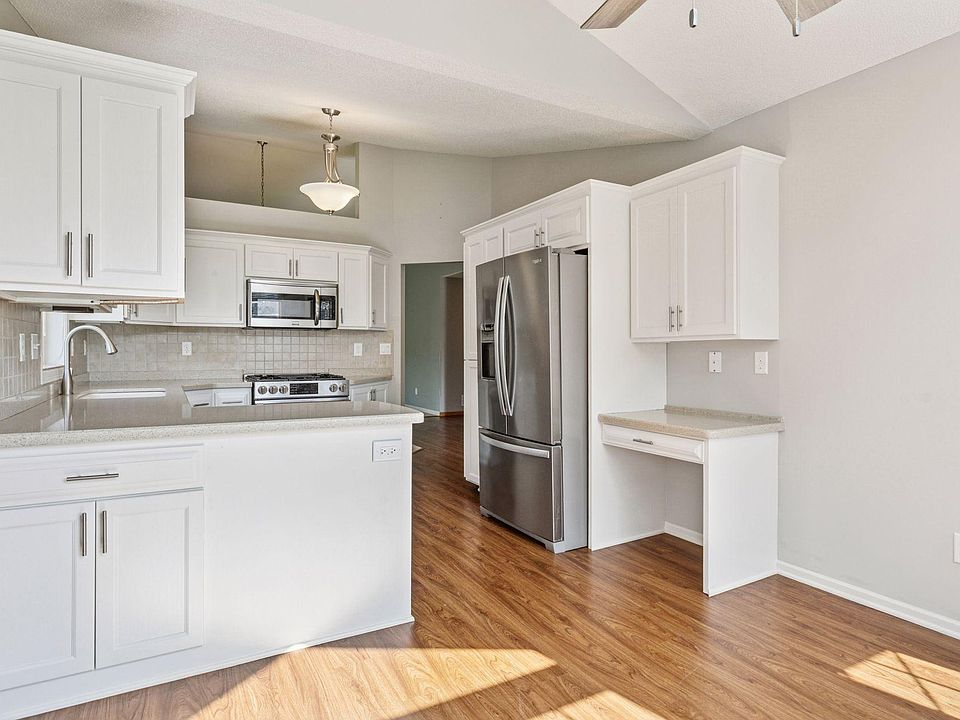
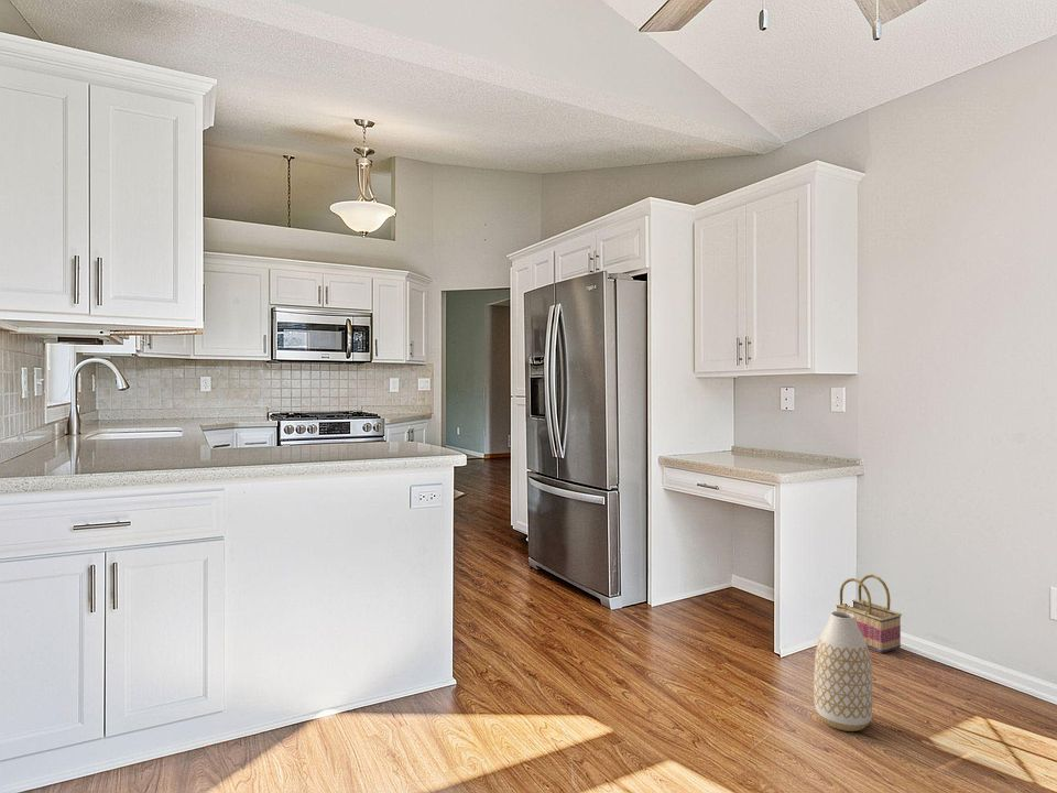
+ basket (864, 609)
+ vase (842, 669)
